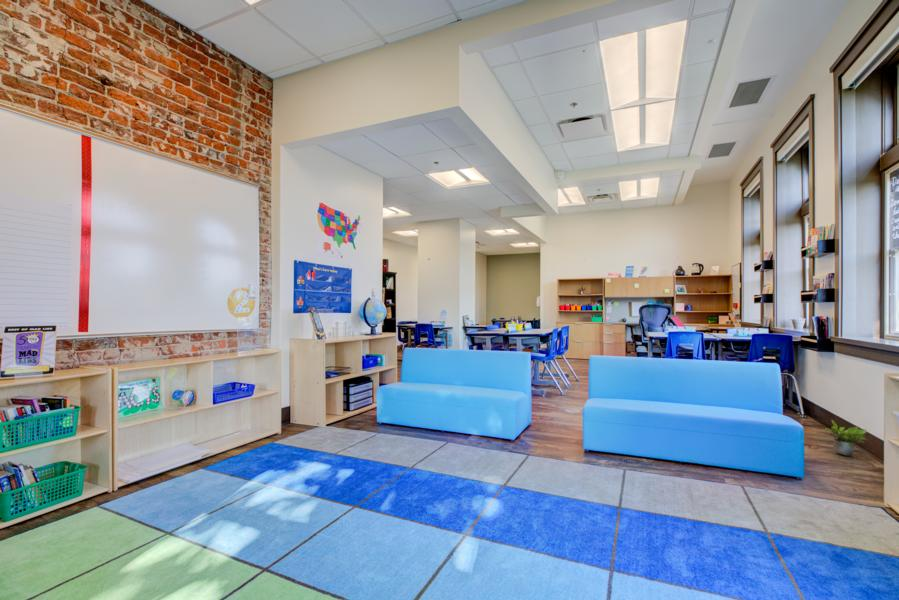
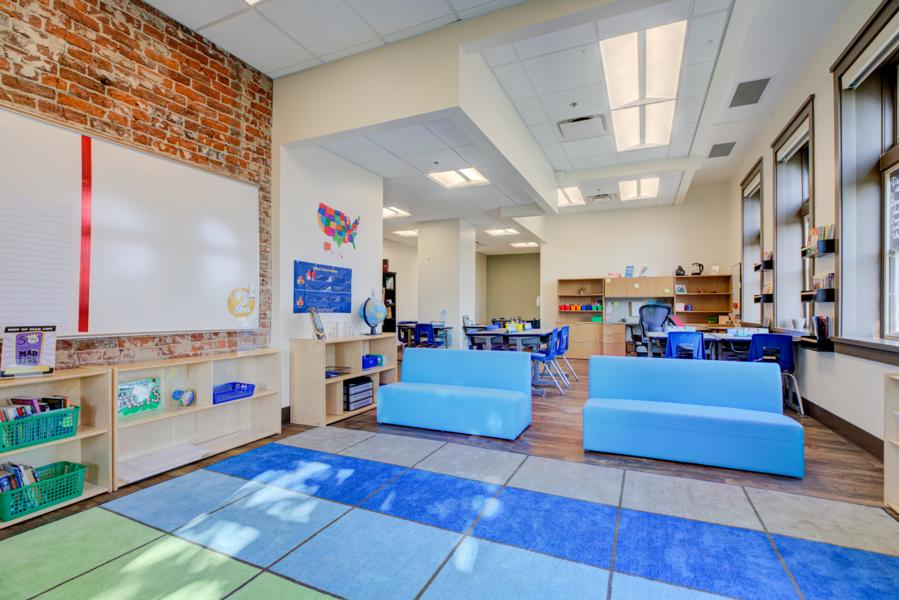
- potted plant (846, 439)
